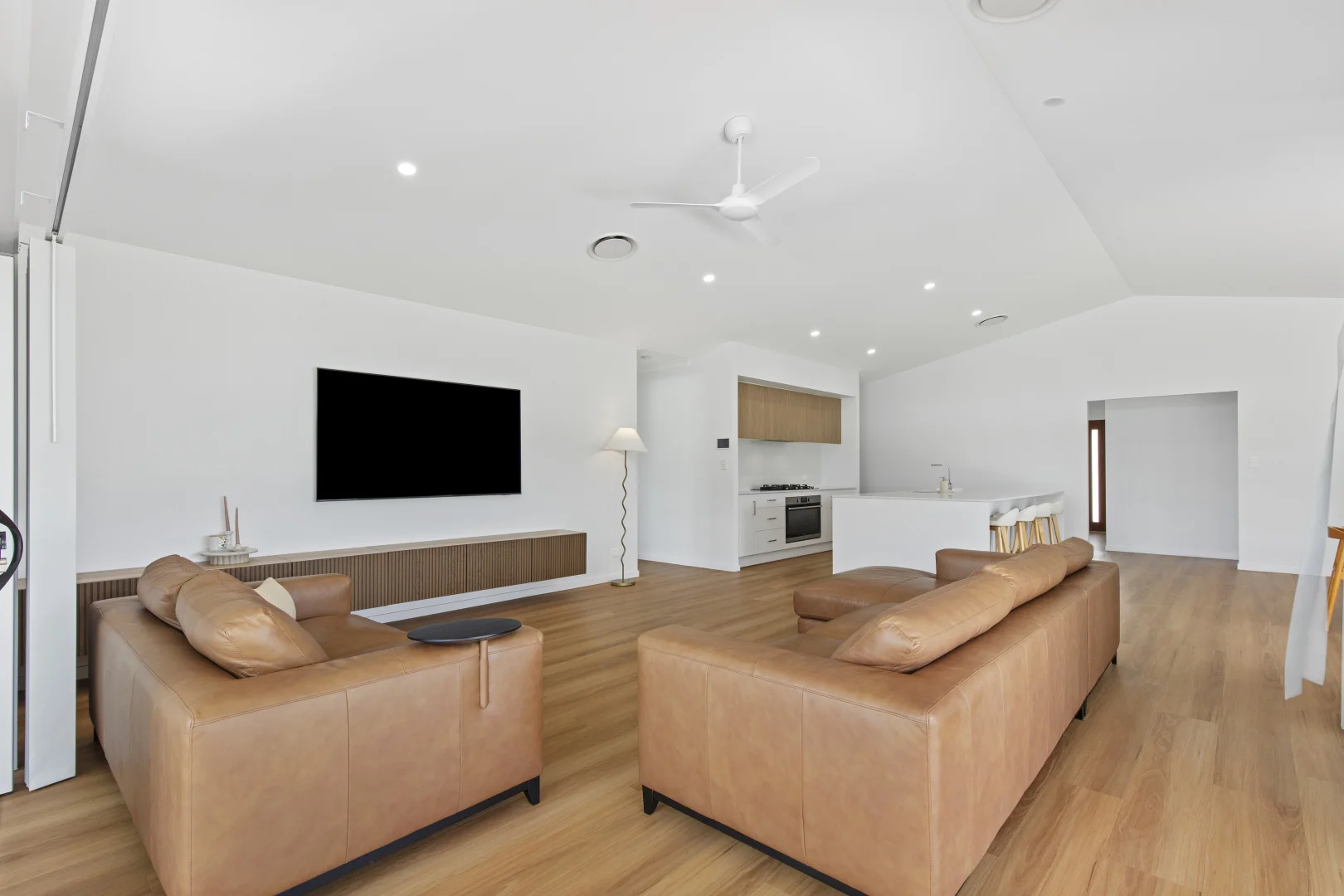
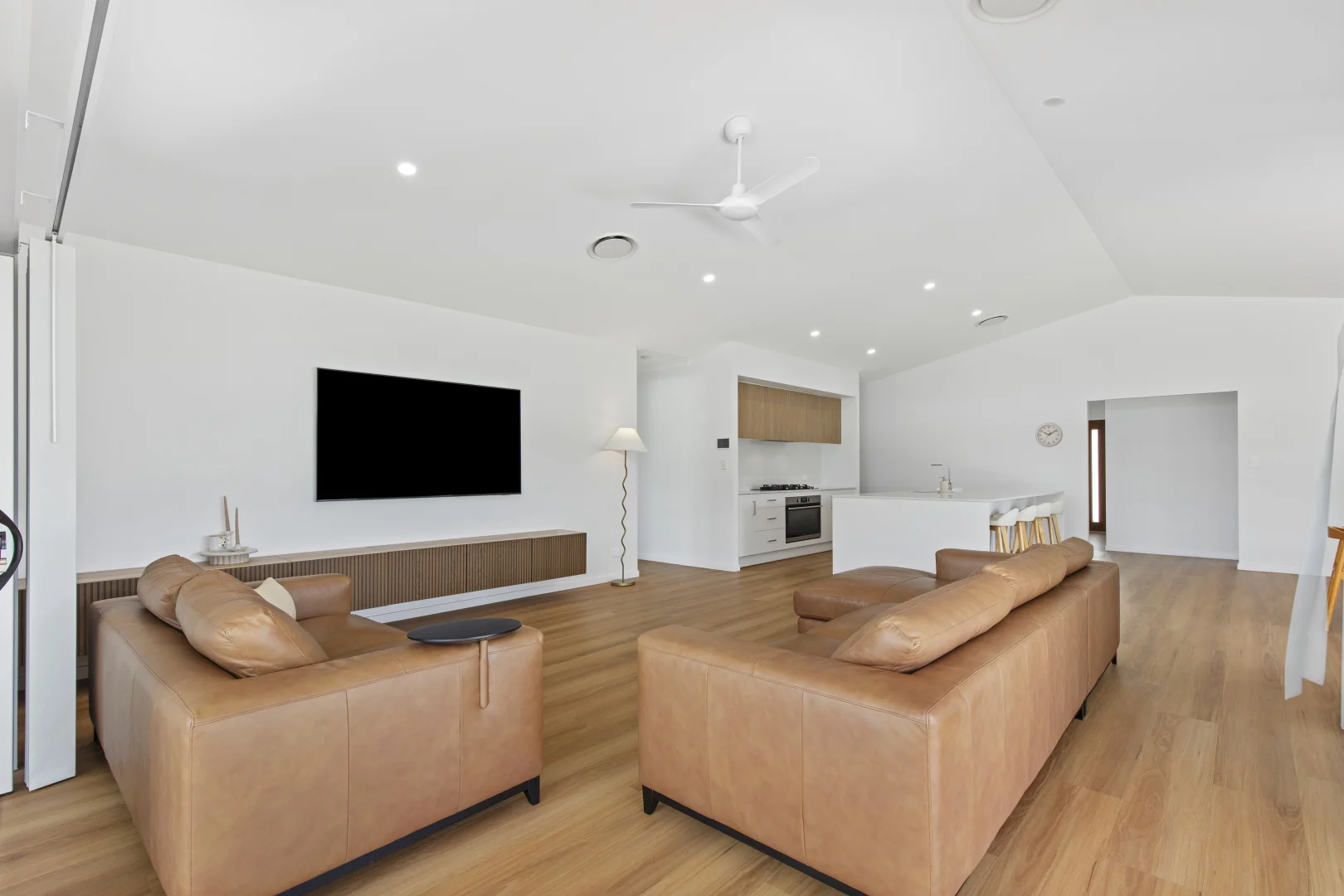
+ wall clock (1049, 435)
